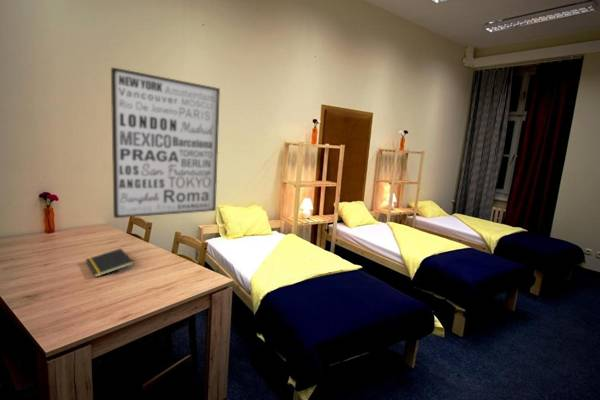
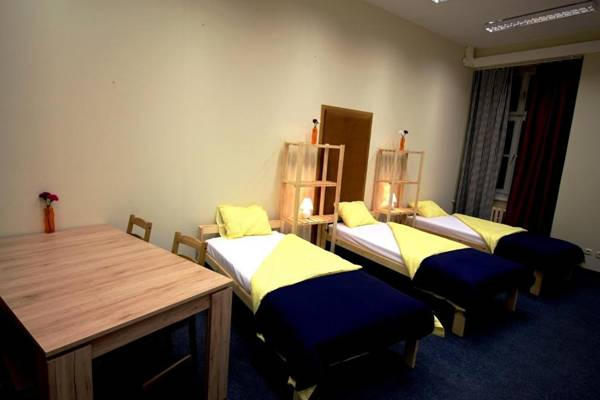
- wall art (169, 148)
- notepad (109, 261)
